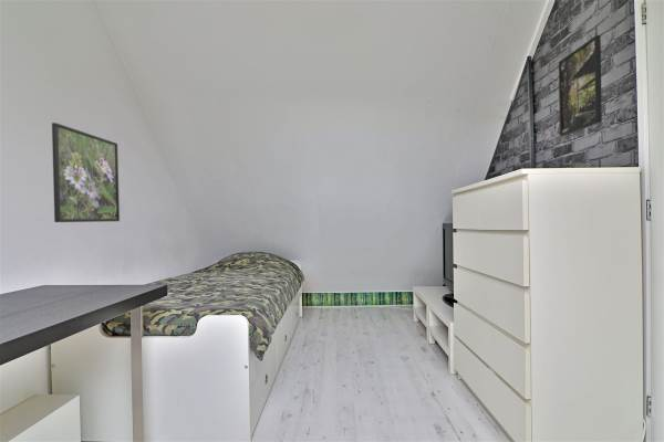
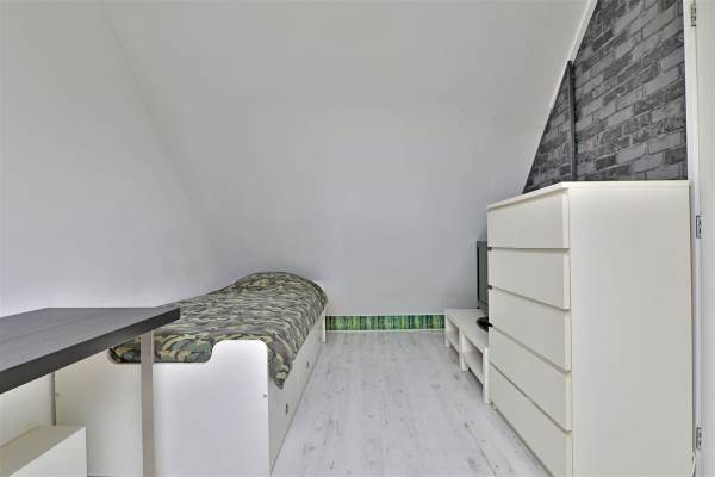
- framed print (578, 90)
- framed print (90, 178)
